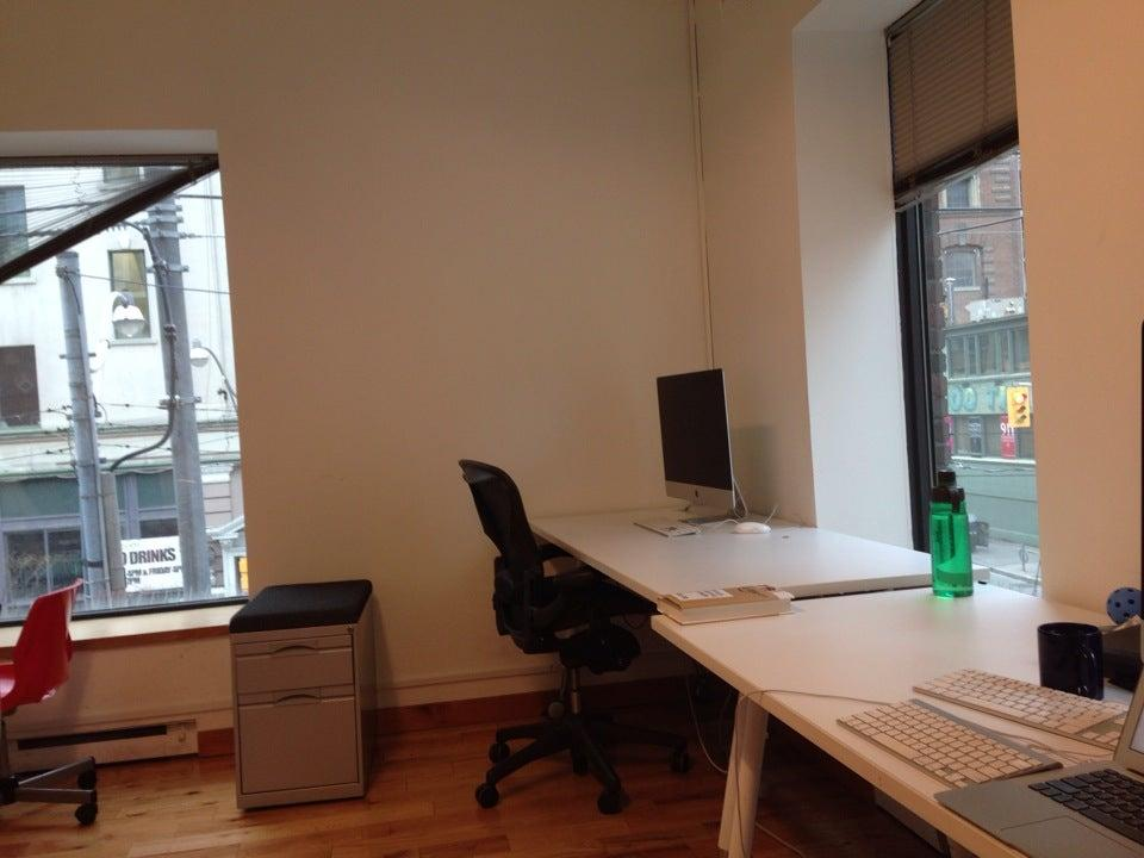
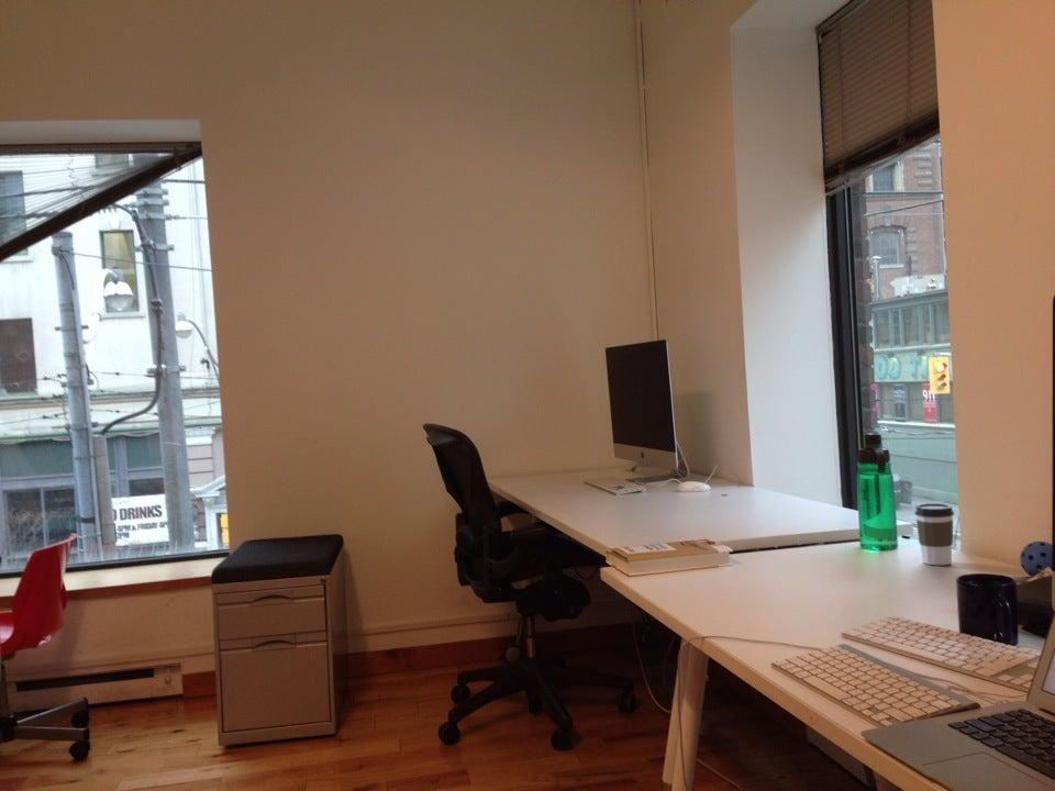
+ coffee cup (935, 534)
